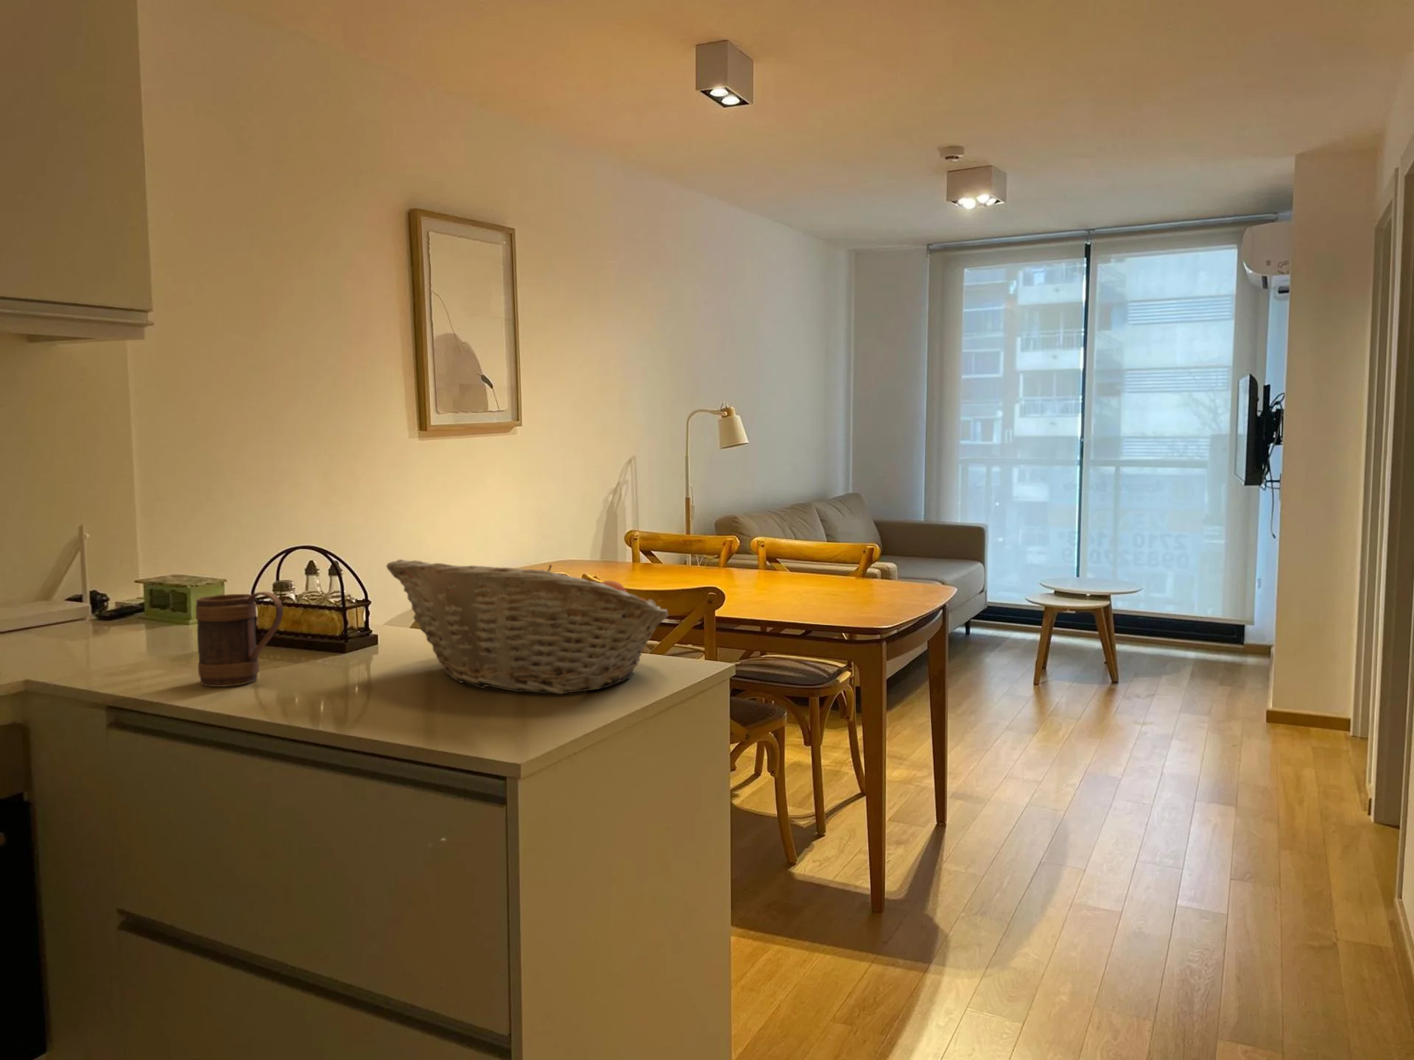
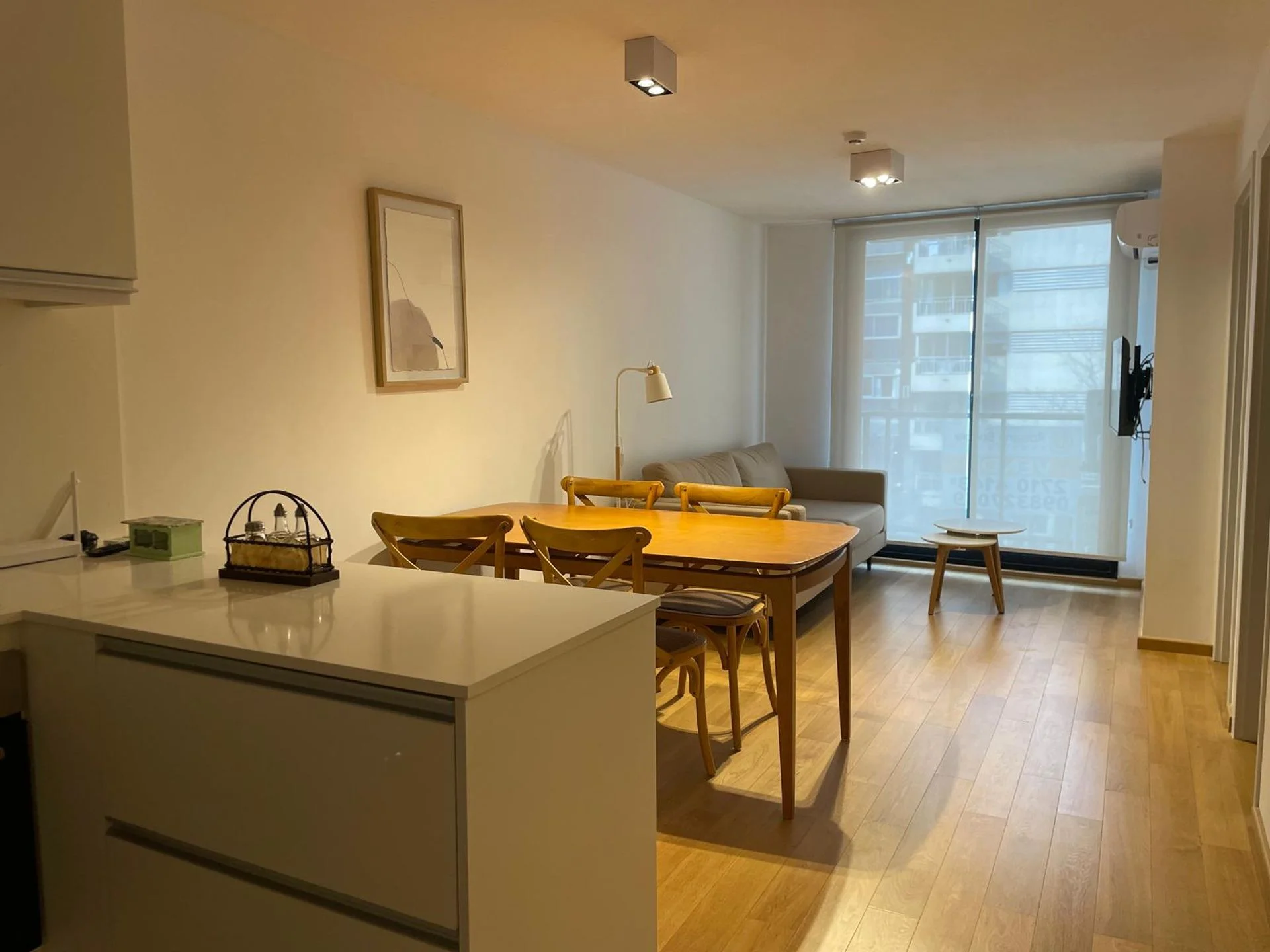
- mug (240, 636)
- fruit basket (528, 615)
